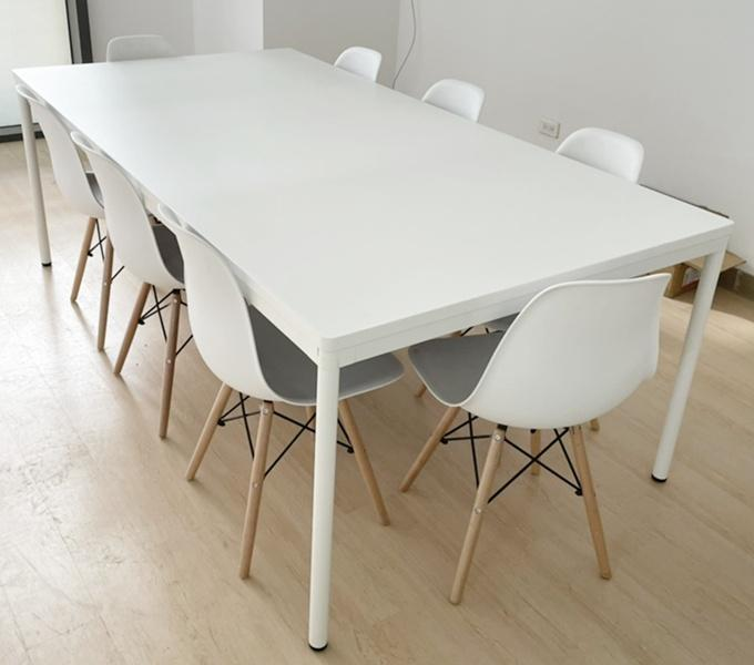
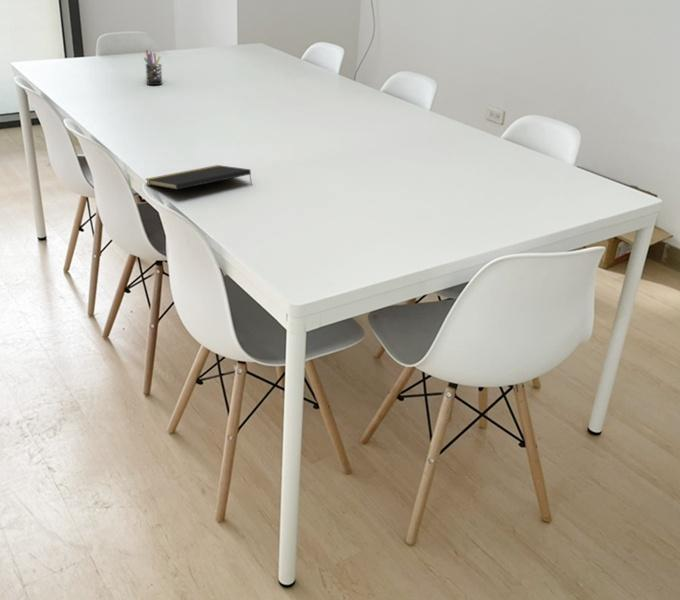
+ notepad (198, 176)
+ pen holder (151, 67)
